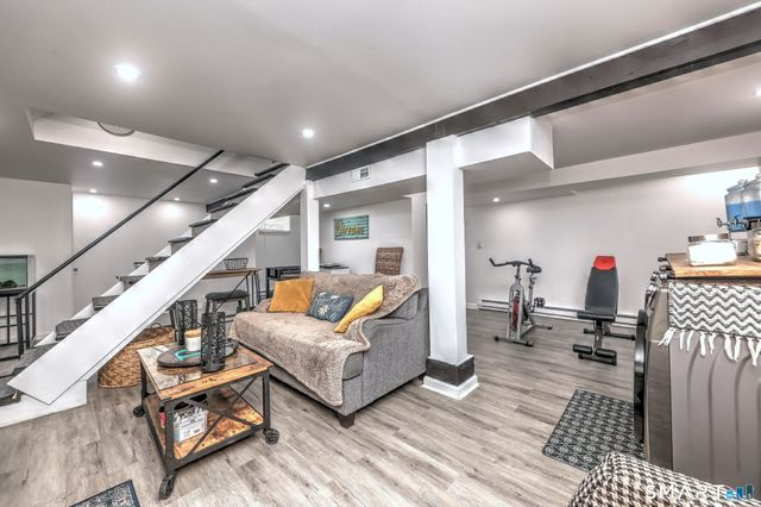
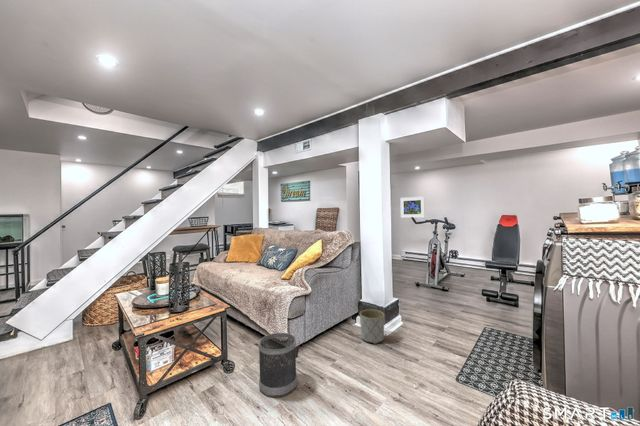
+ planter (372, 326)
+ wastebasket (278, 362)
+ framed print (412, 207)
